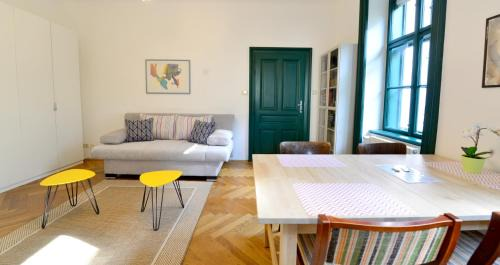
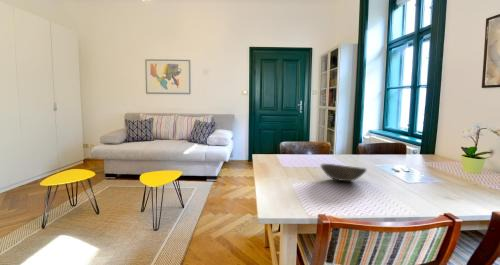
+ bowl (342, 171)
